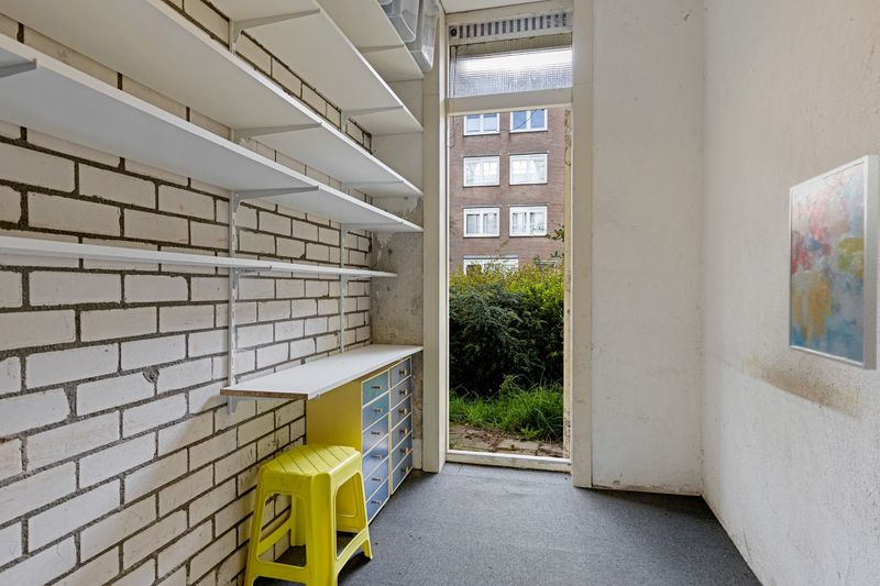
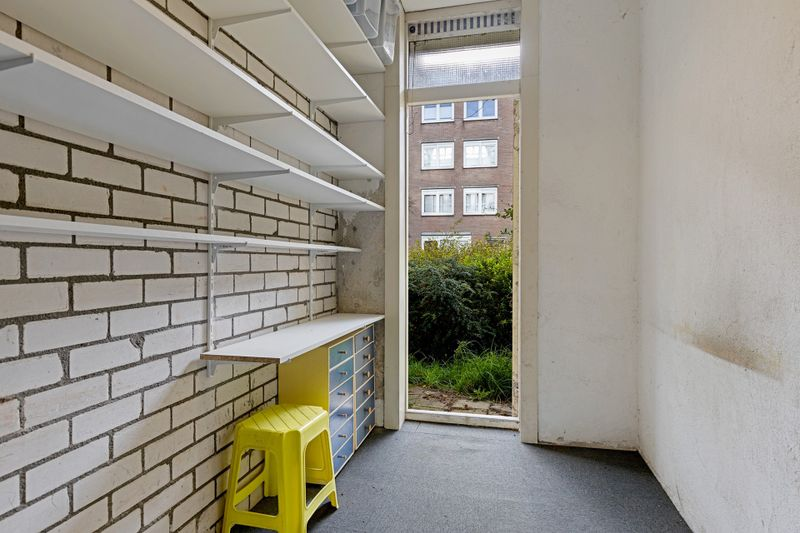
- wall art (826, 265)
